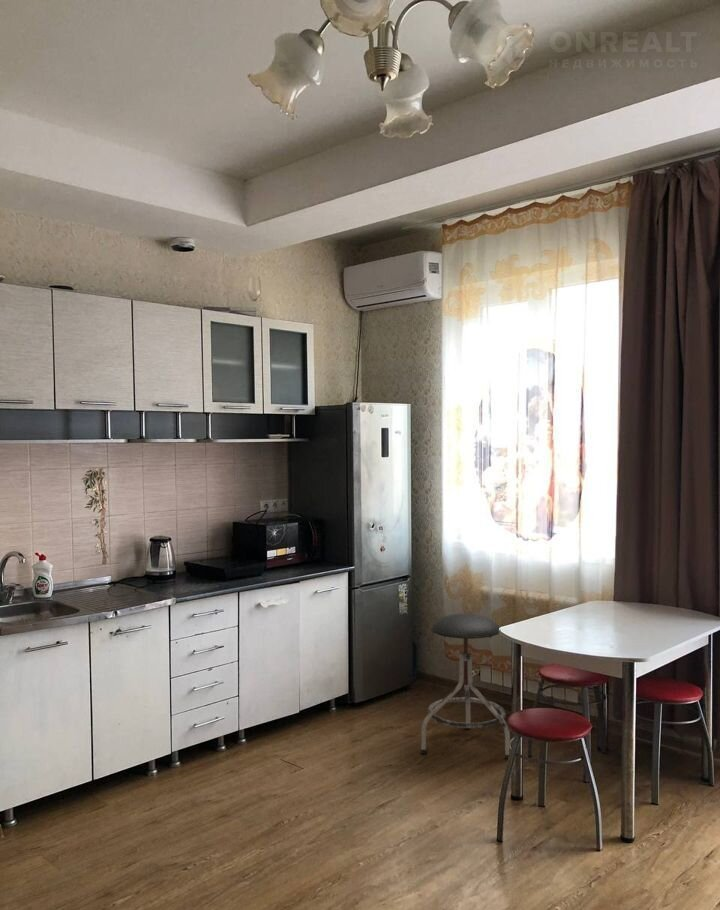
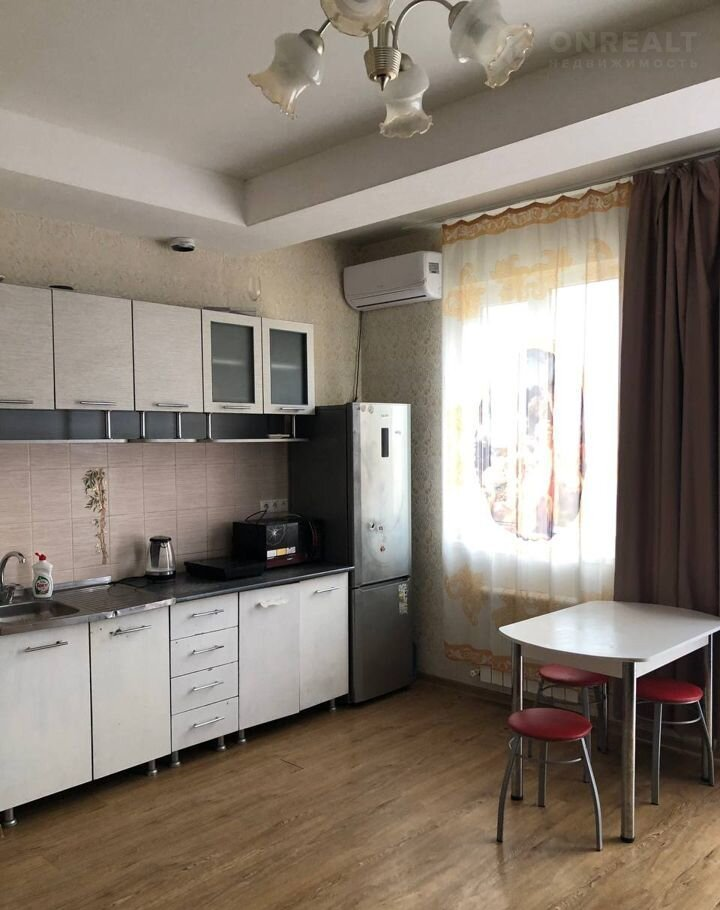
- stool (461, 681)
